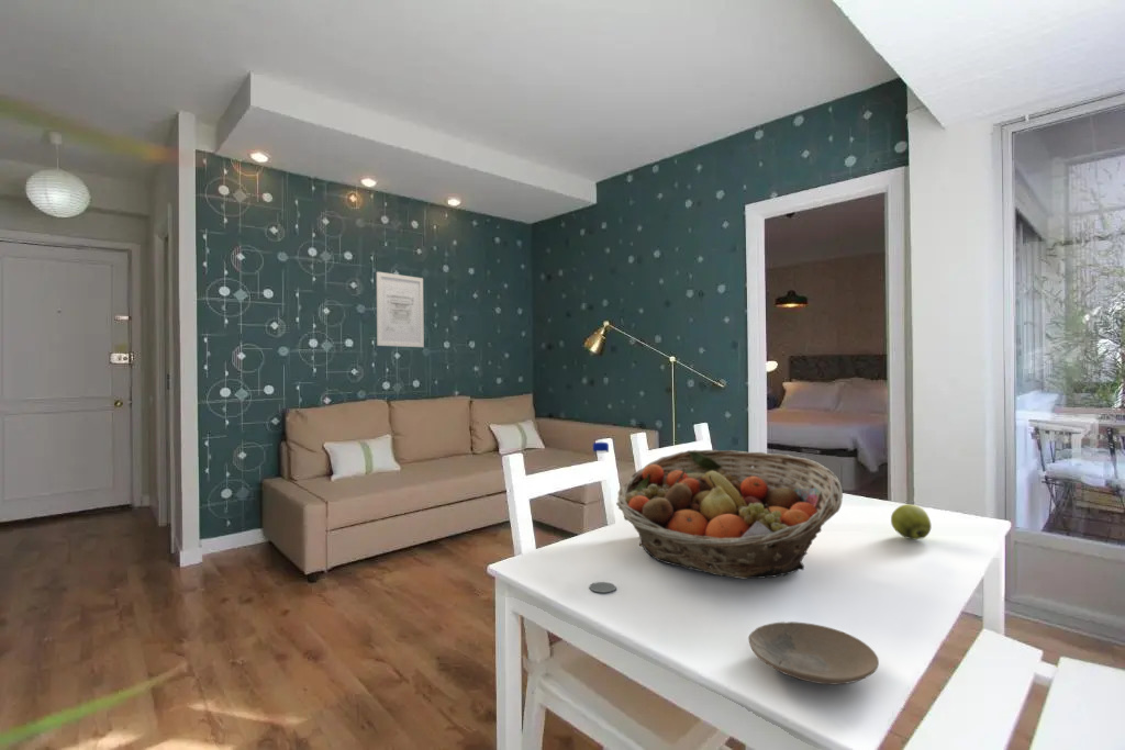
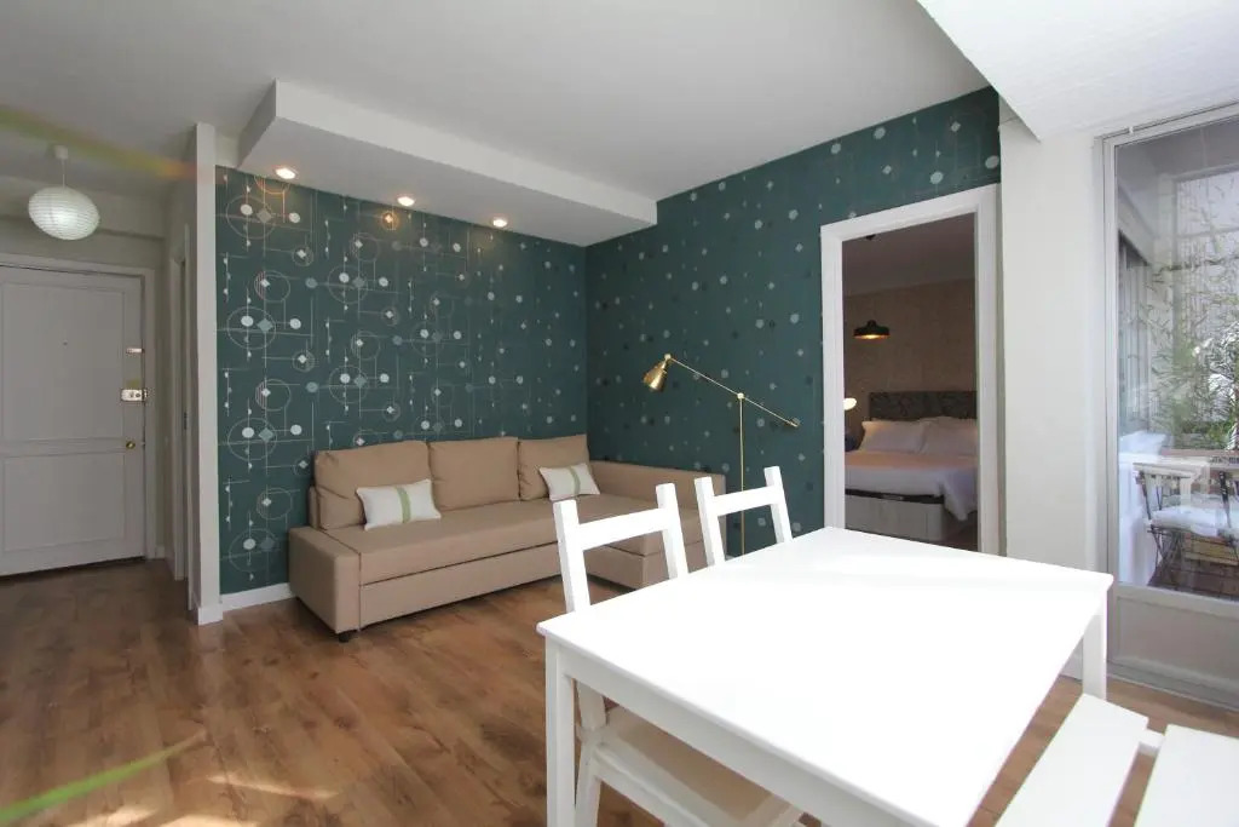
- plate (811, 656)
- water bottle (605, 451)
- wall art (400, 311)
- apple (911, 522)
- fruit basket (721, 505)
